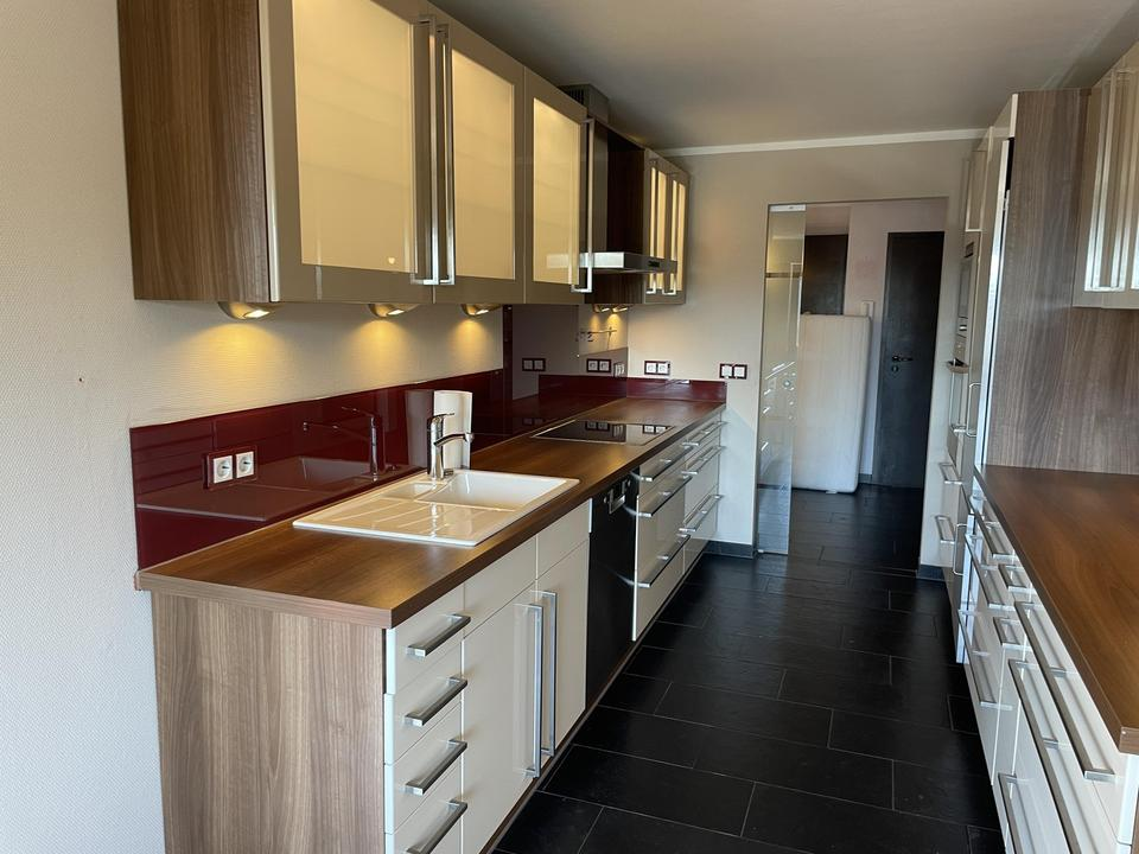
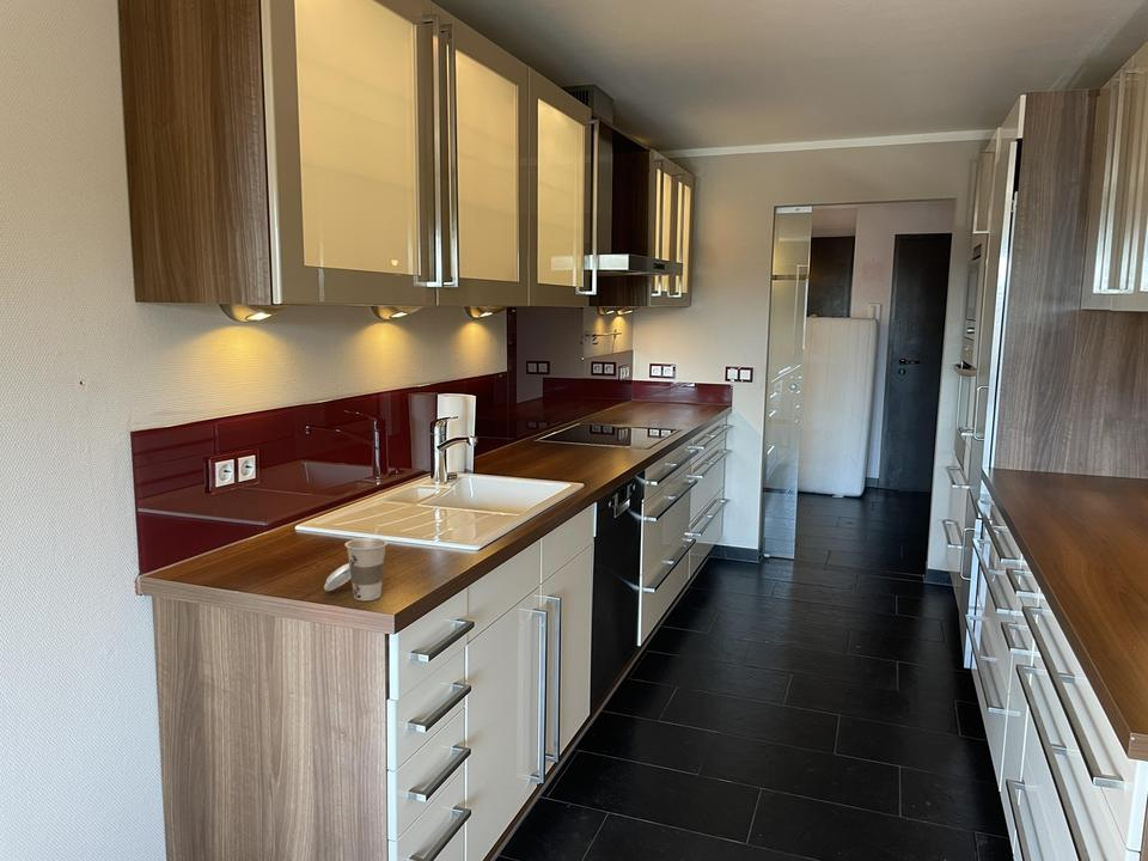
+ cup (356, 568)
